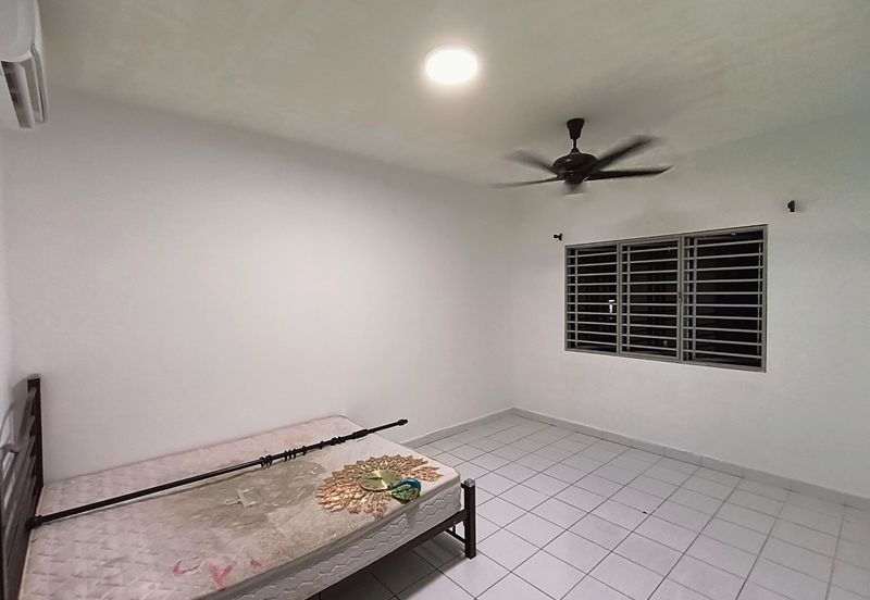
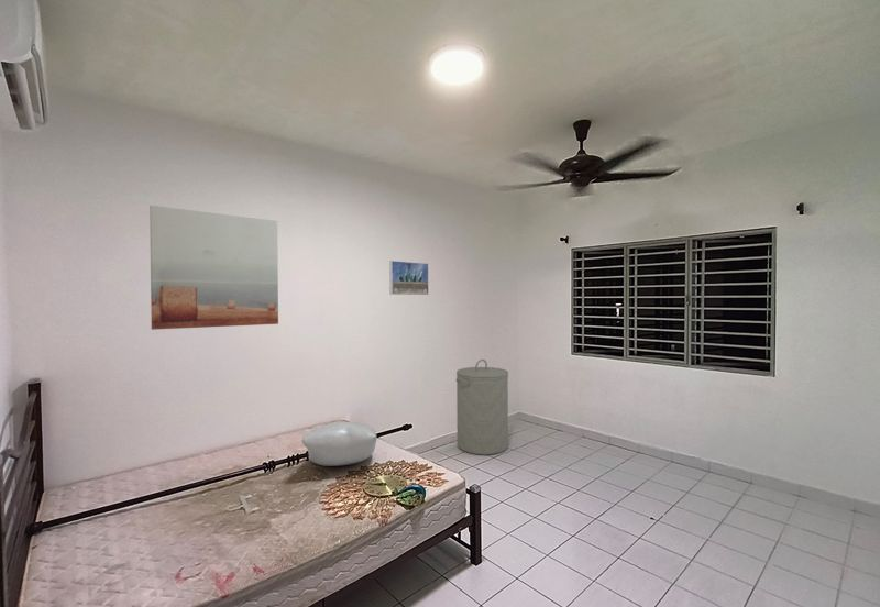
+ wall art (219, 269)
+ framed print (409, 278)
+ pillow (341, 443)
+ laundry hamper (482, 401)
